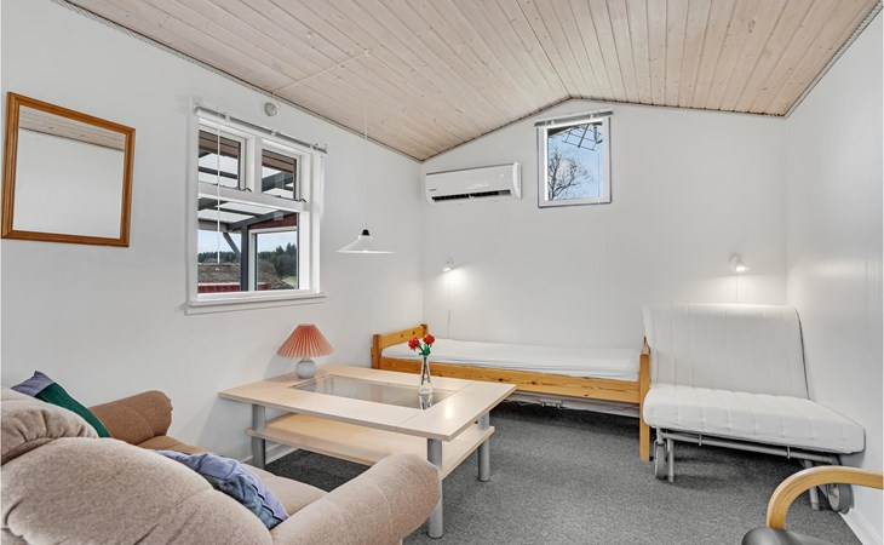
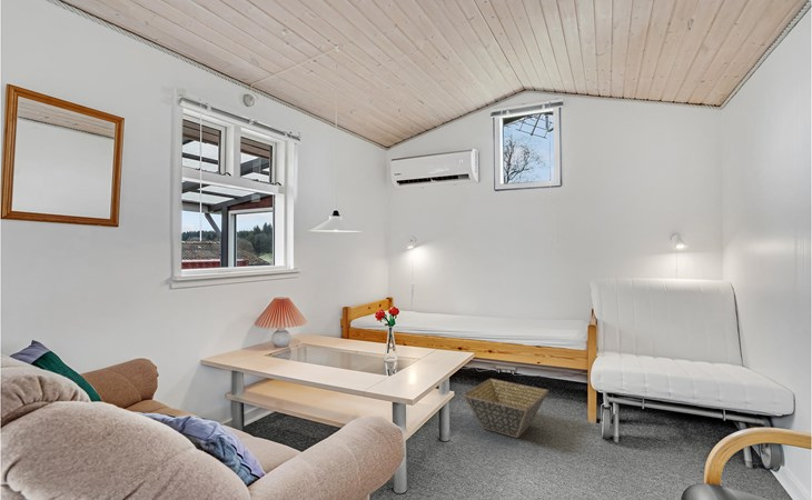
+ basket (506, 409)
